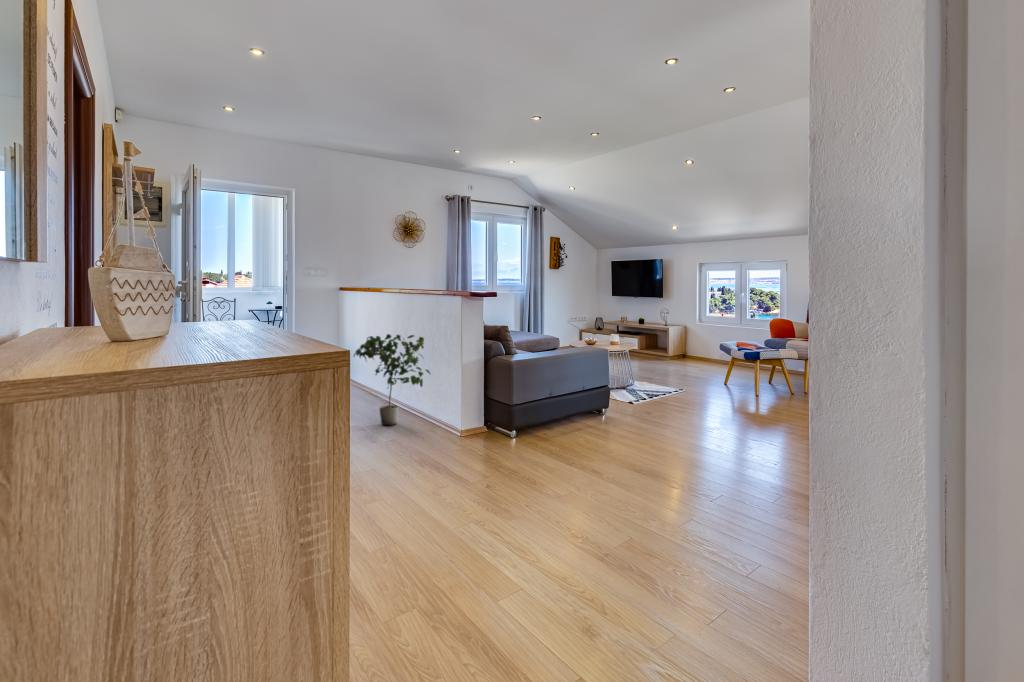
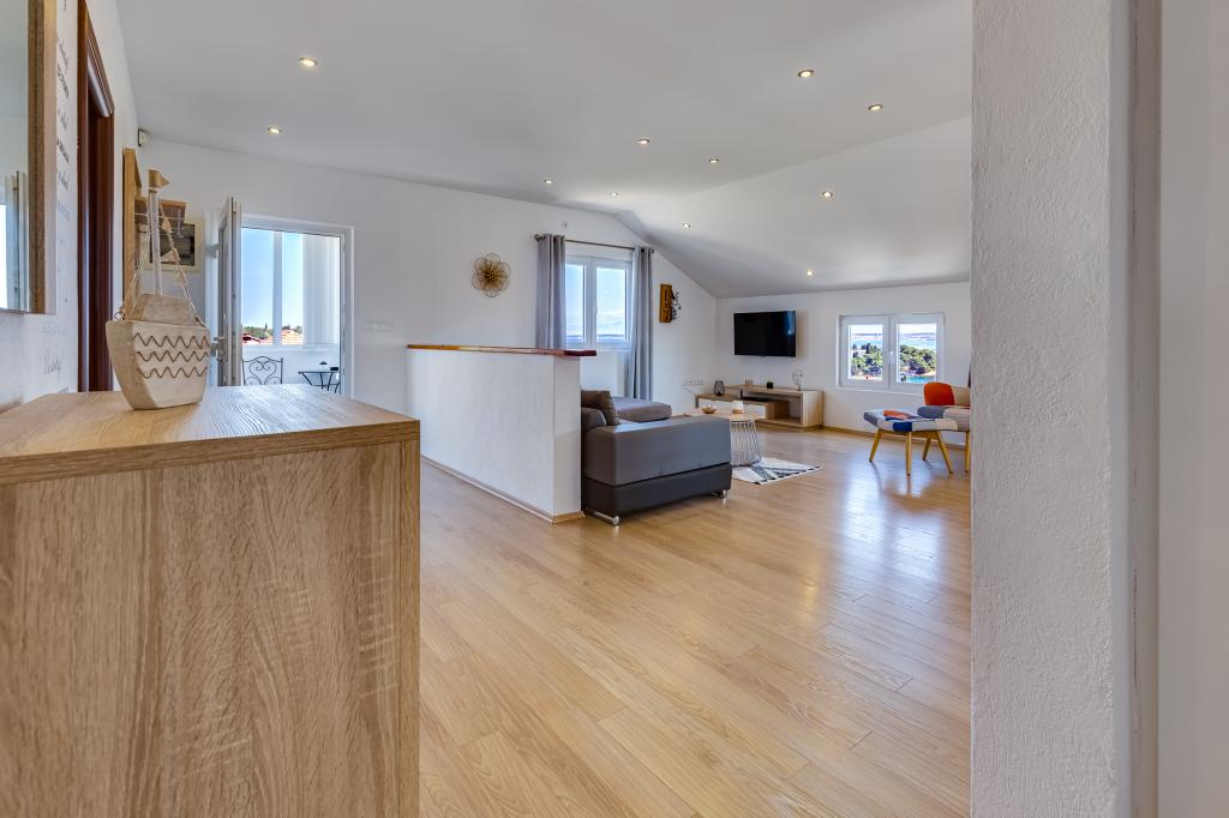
- potted plant (388, 378)
